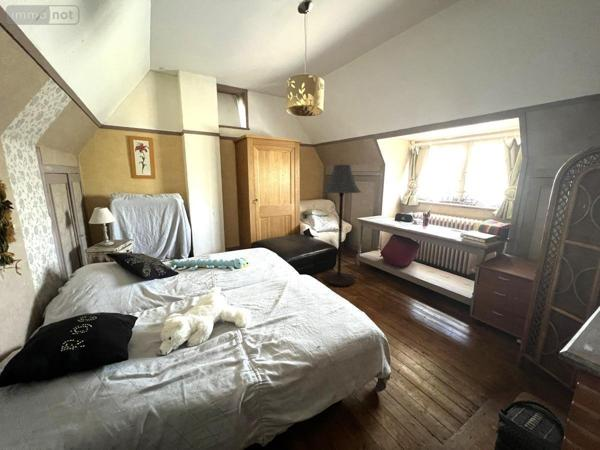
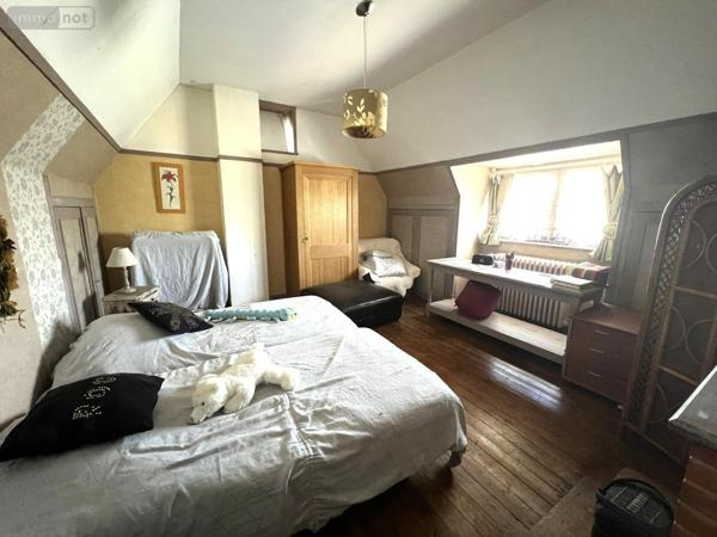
- floor lamp (340, 225)
